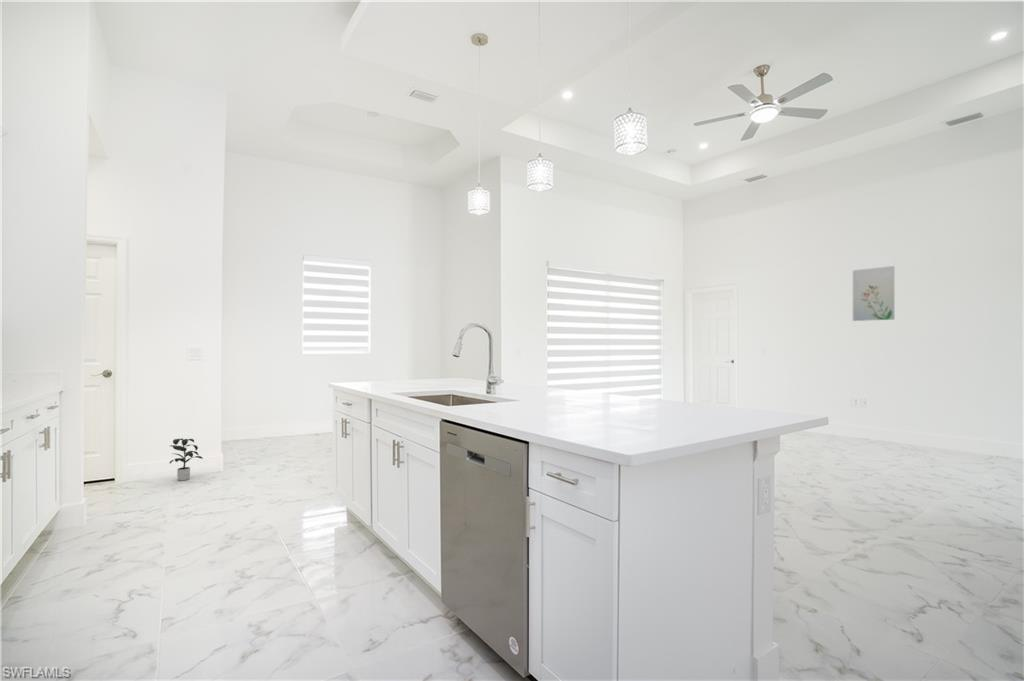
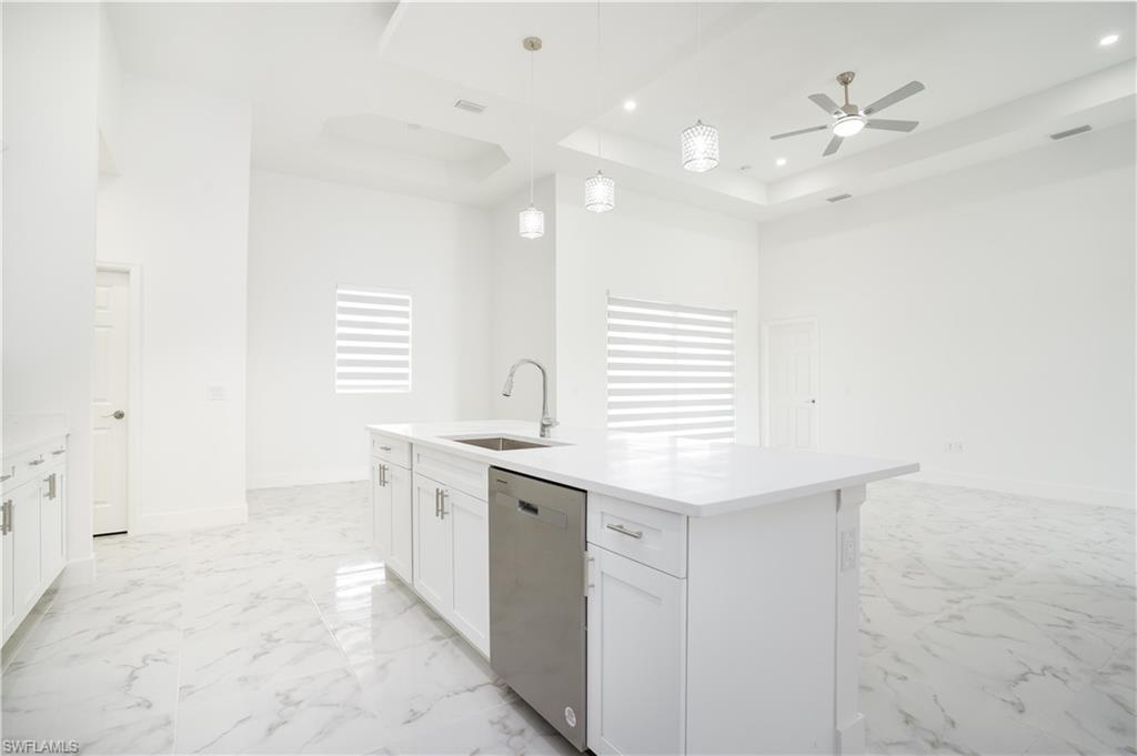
- wall art (872, 294)
- potted plant (187, 455)
